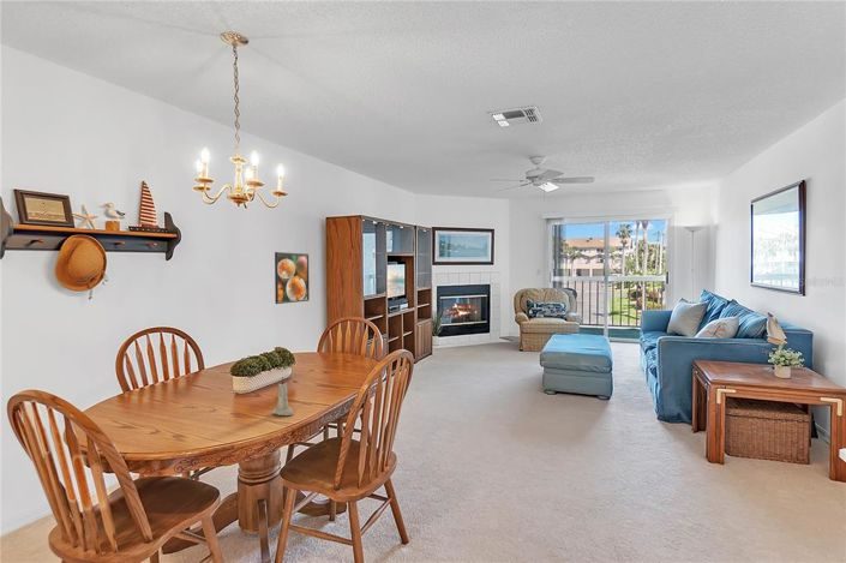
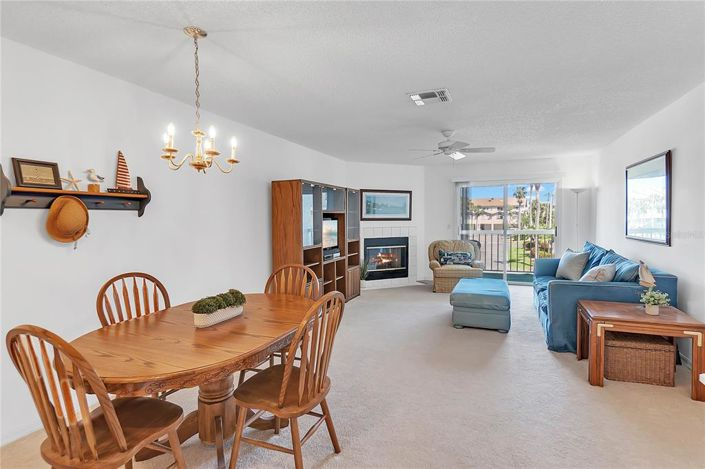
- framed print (293, 277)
- candle (283, 394)
